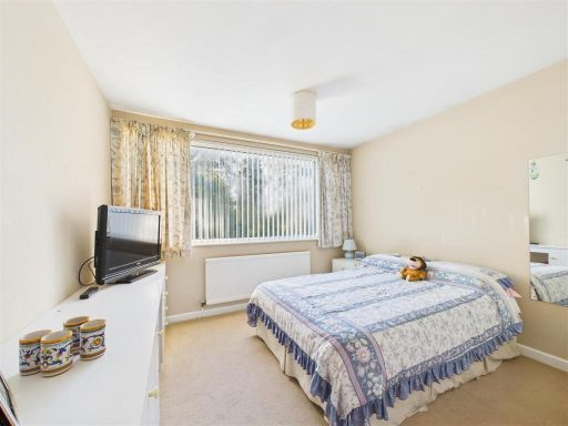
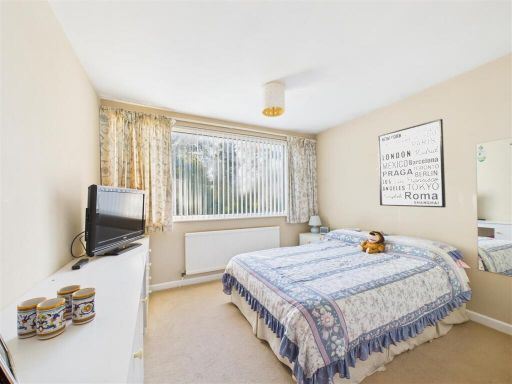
+ wall art (407, 167)
